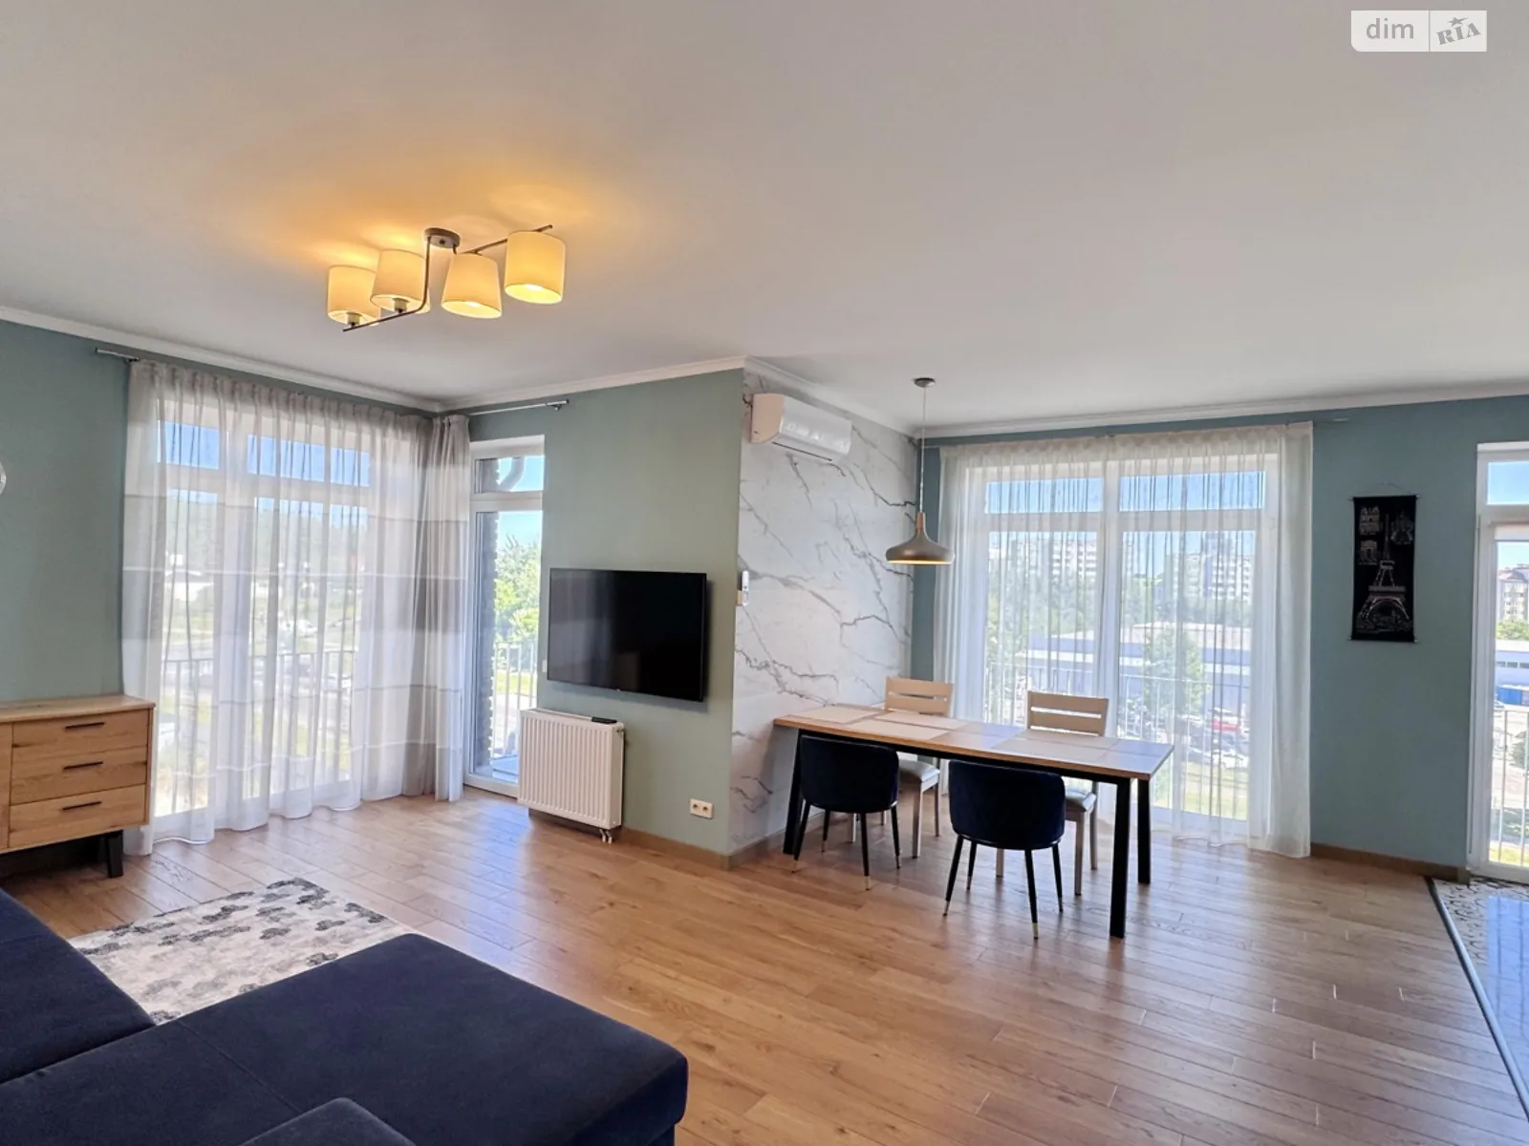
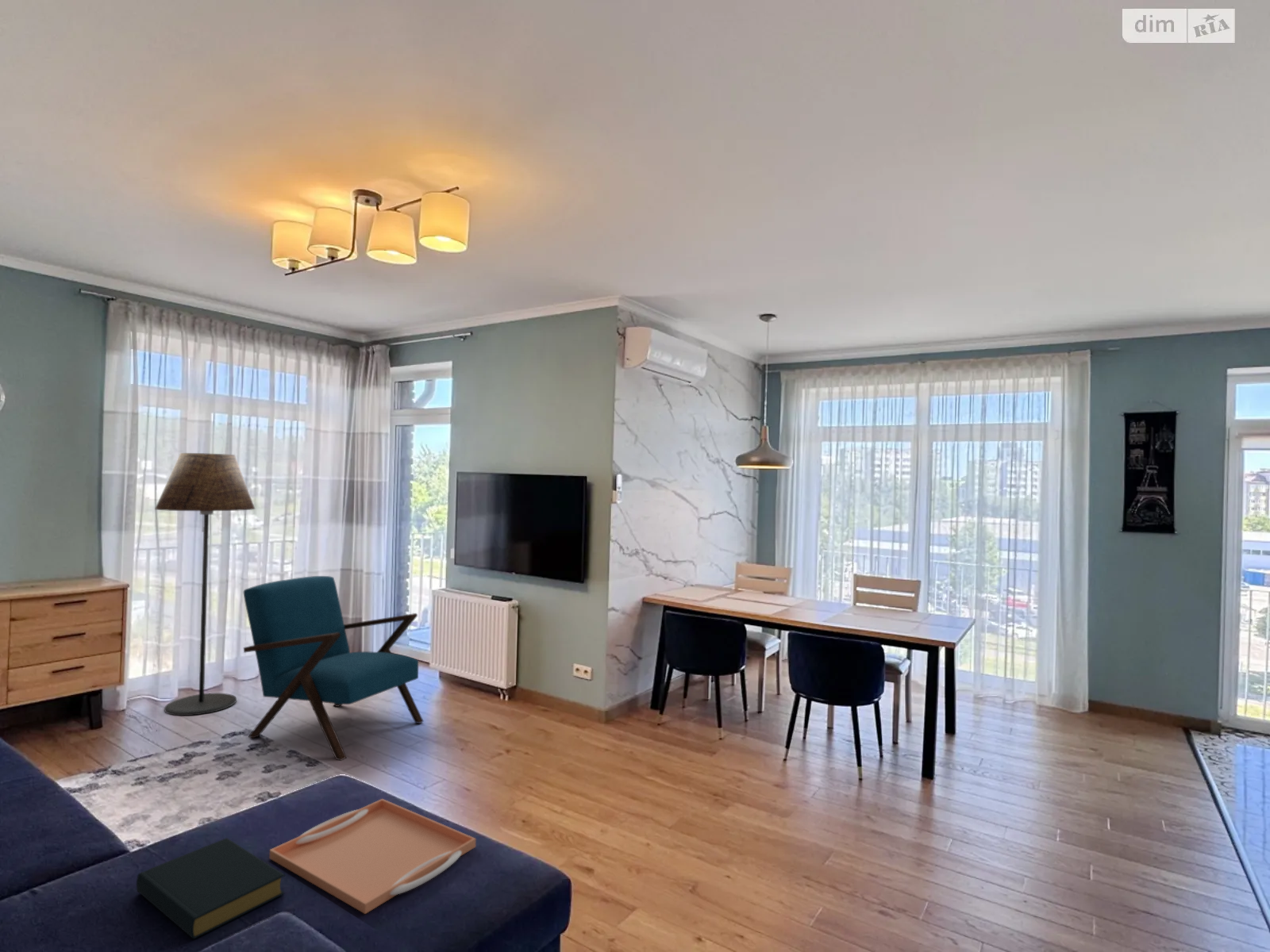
+ hardback book (210, 884)
+ floor lamp (204, 579)
+ serving tray (375, 848)
+ armchair (332, 655)
